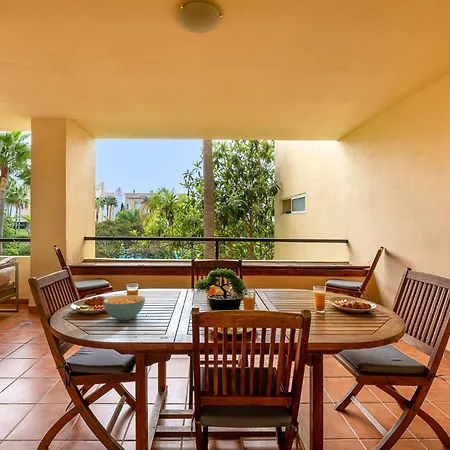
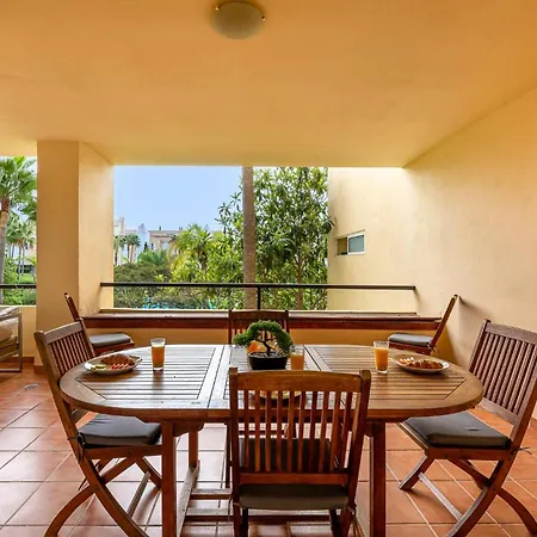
- cereal bowl (124, 309)
